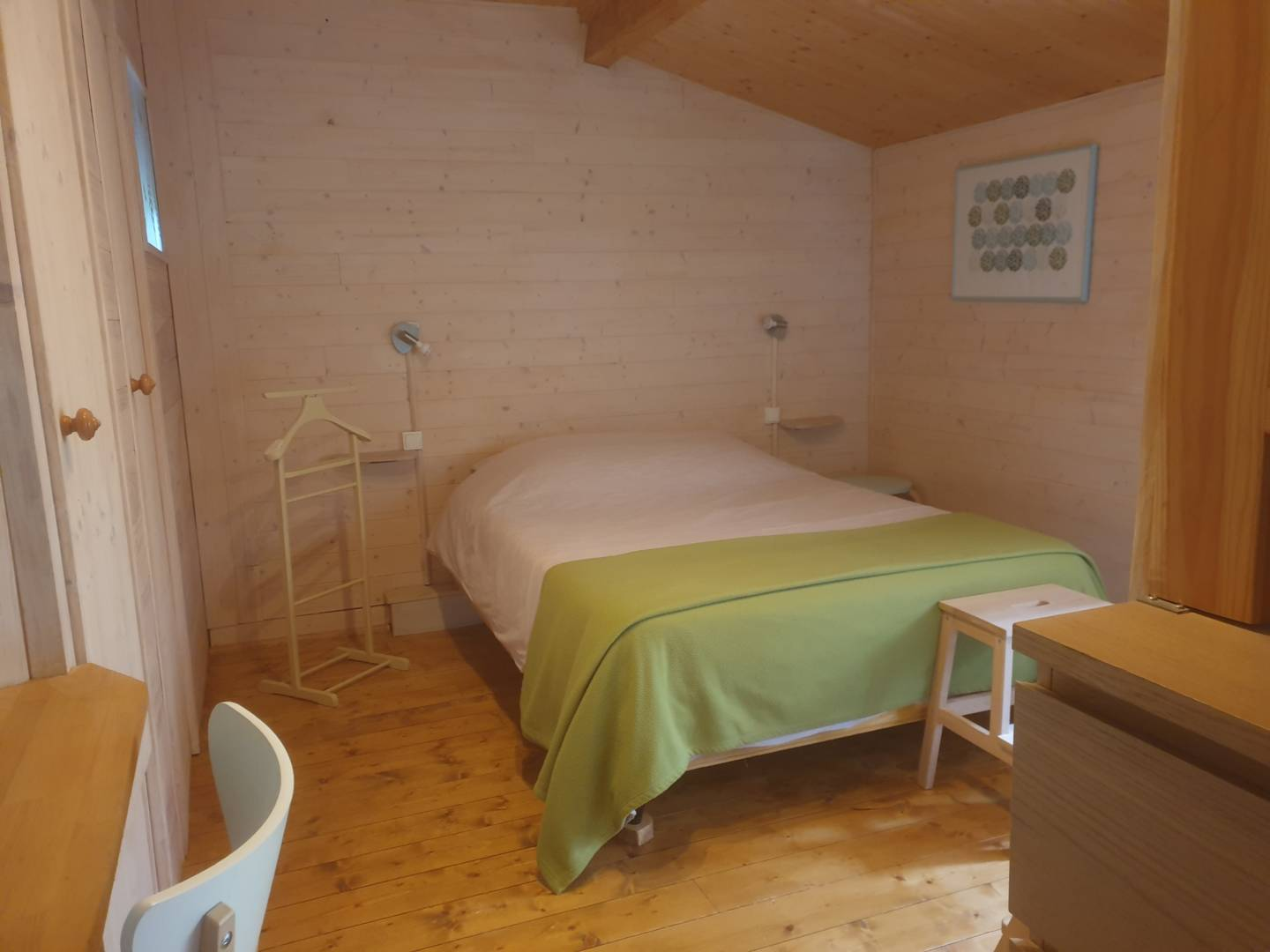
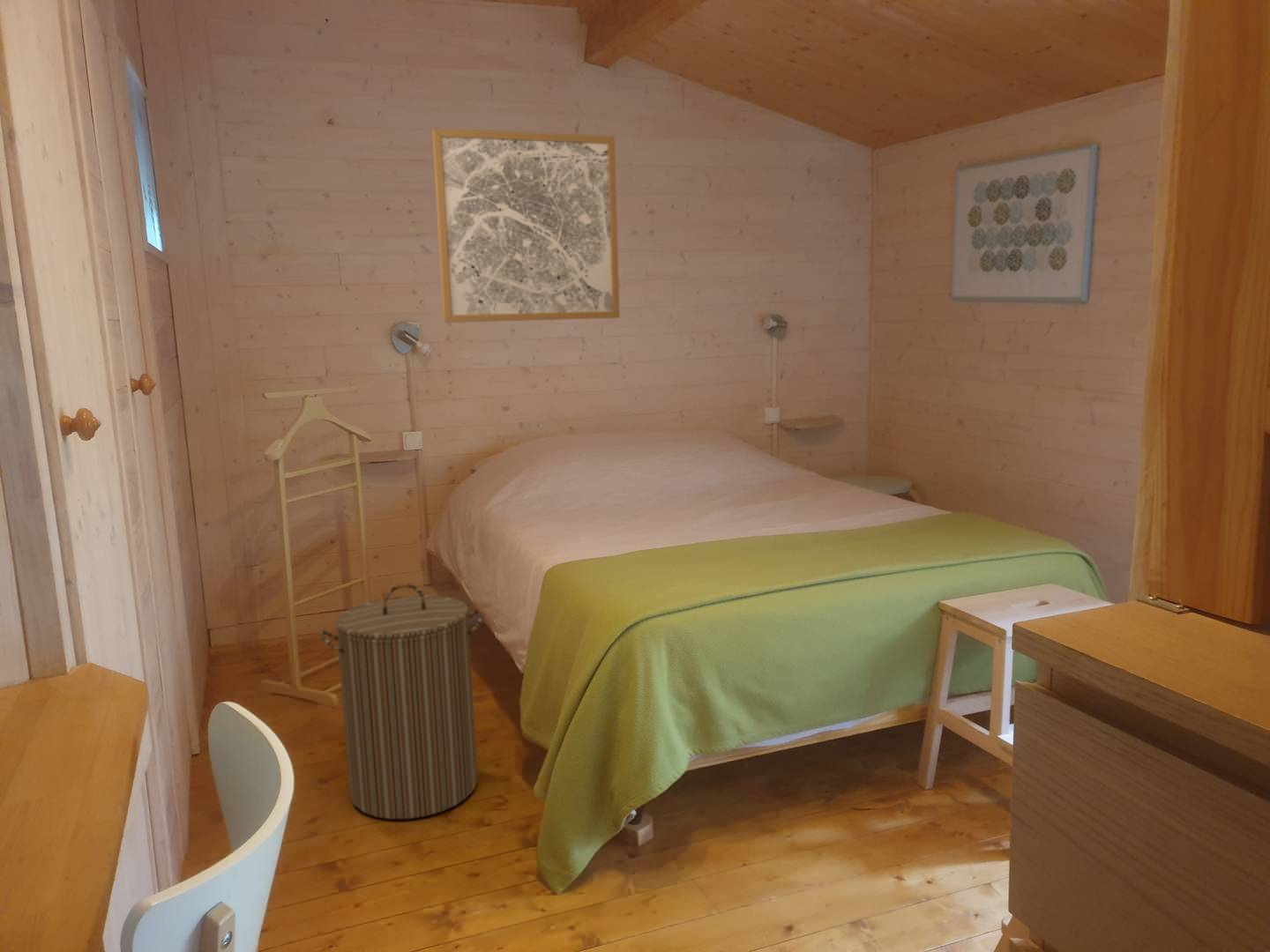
+ laundry hamper (407, 688)
+ wall art (530, 227)
